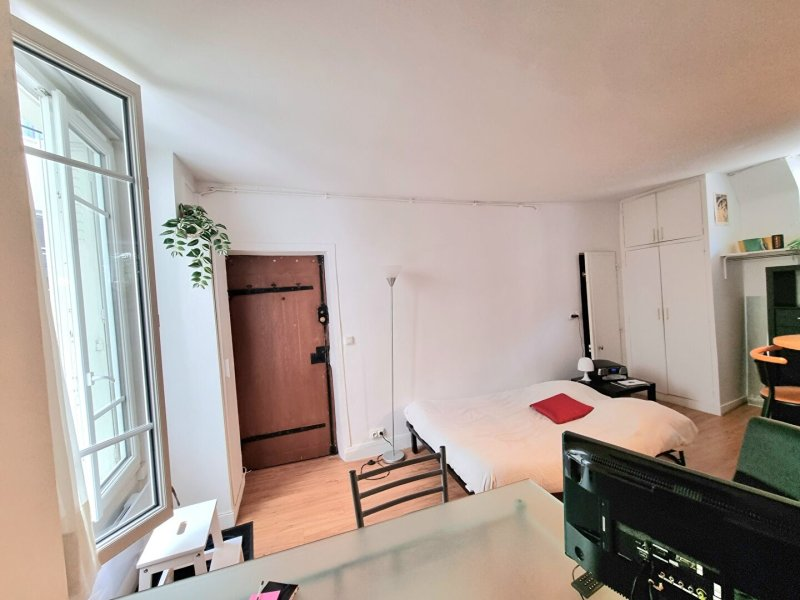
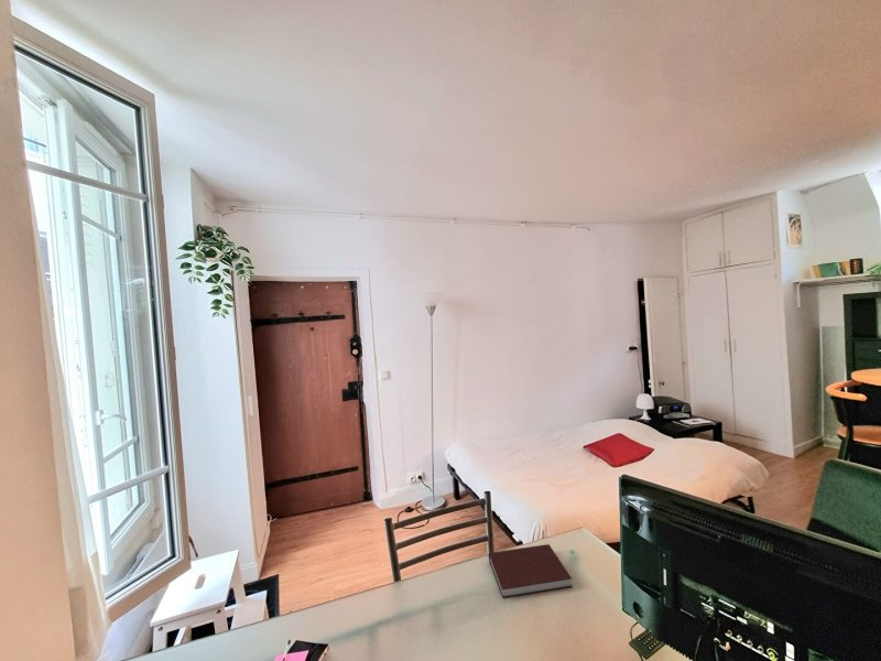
+ notebook (527, 568)
